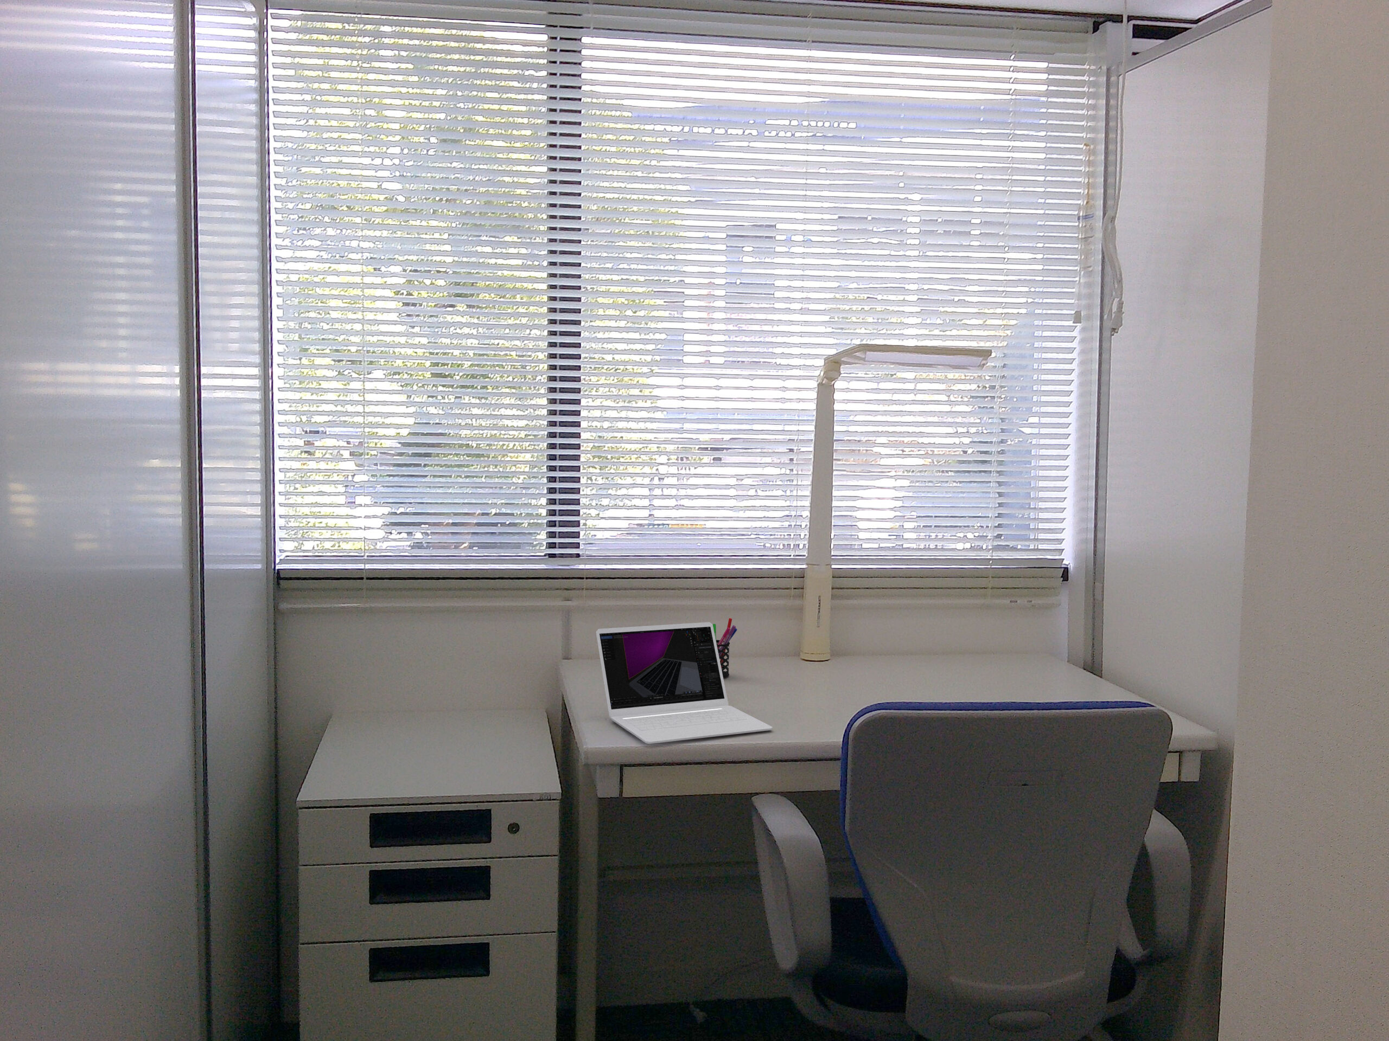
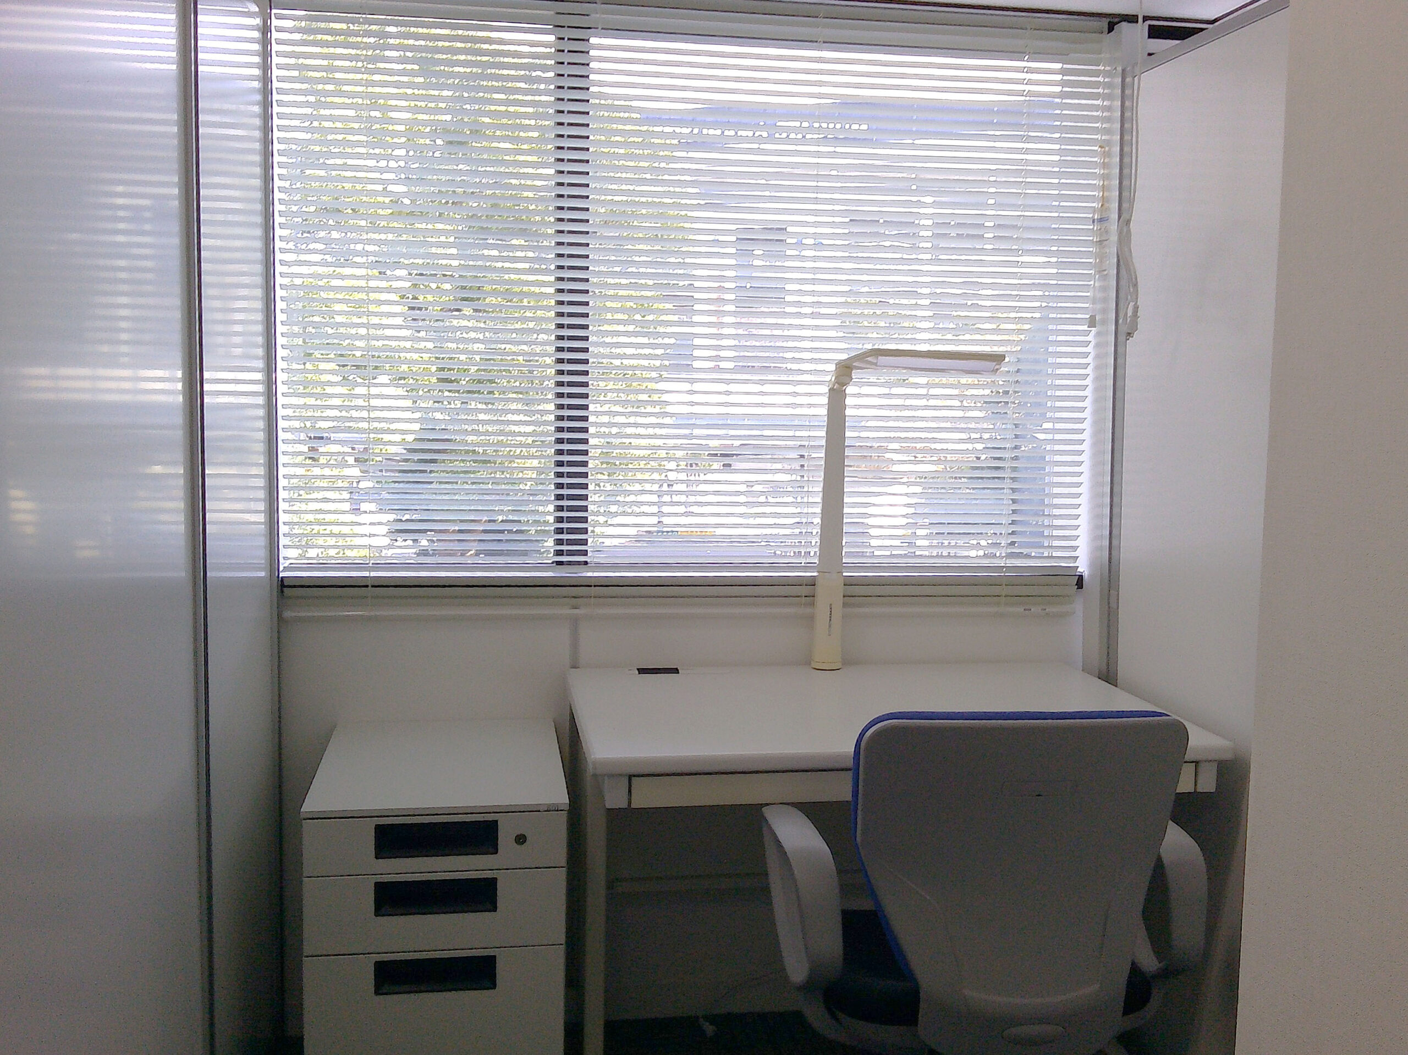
- laptop (681, 674)
- pen holder (716, 646)
